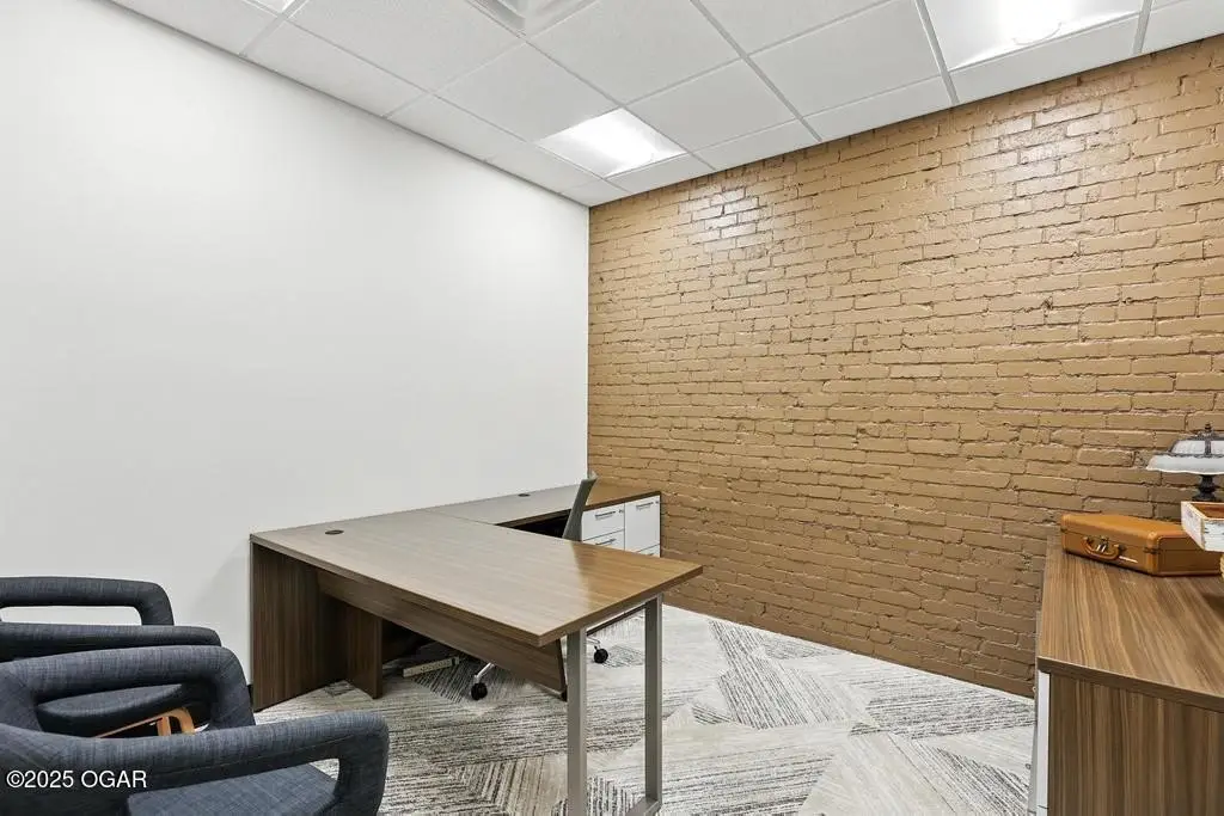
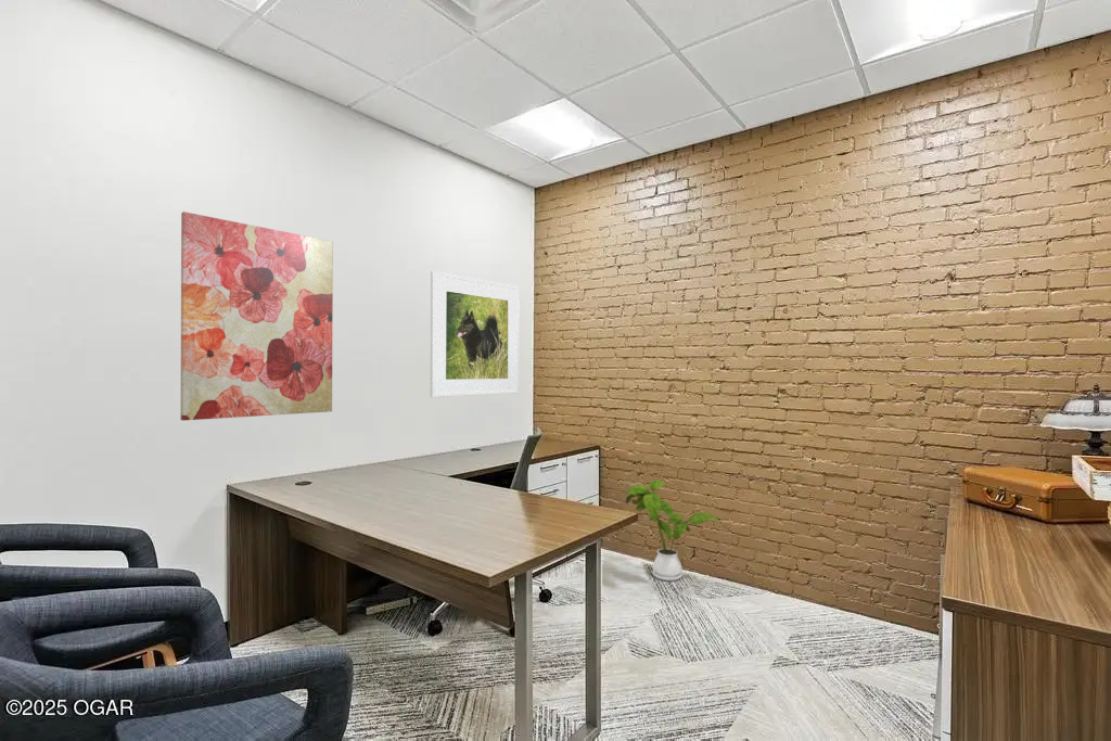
+ wall art (264, 321)
+ house plant (663, 531)
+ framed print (477, 337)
